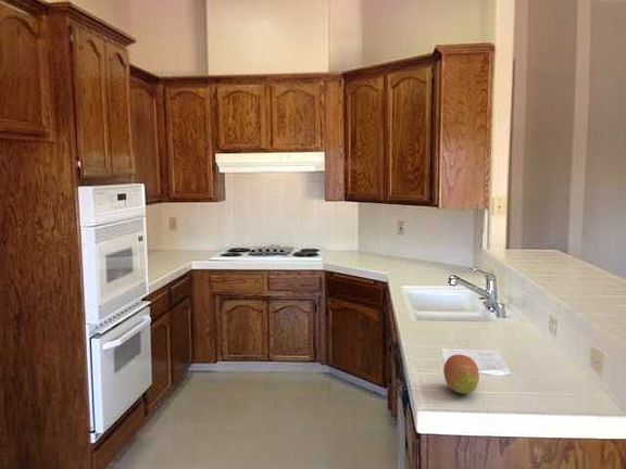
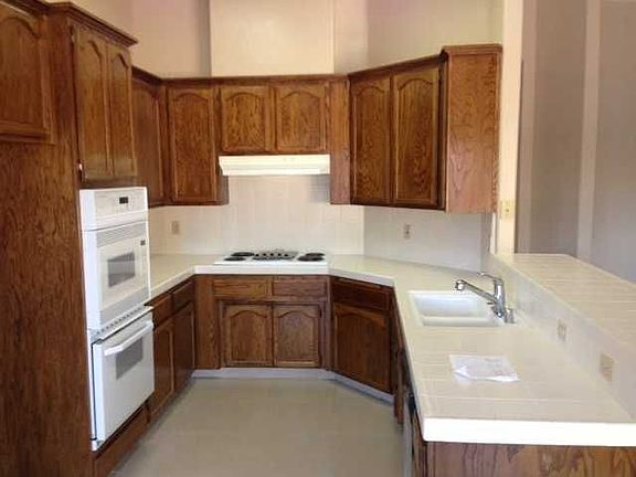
- fruit (461, 373)
